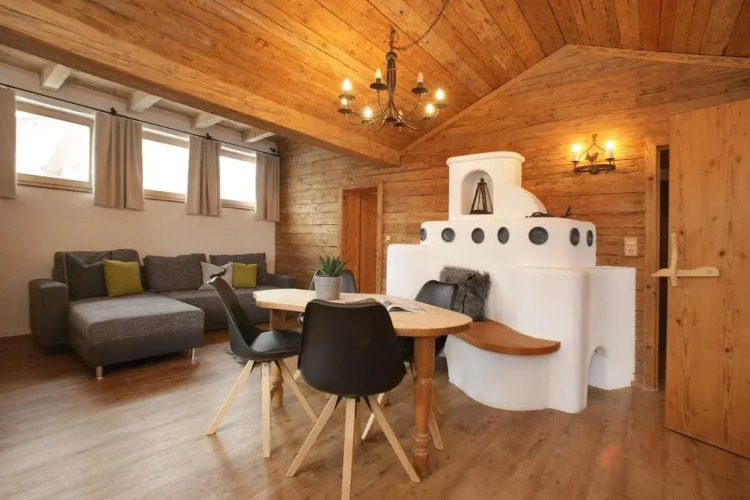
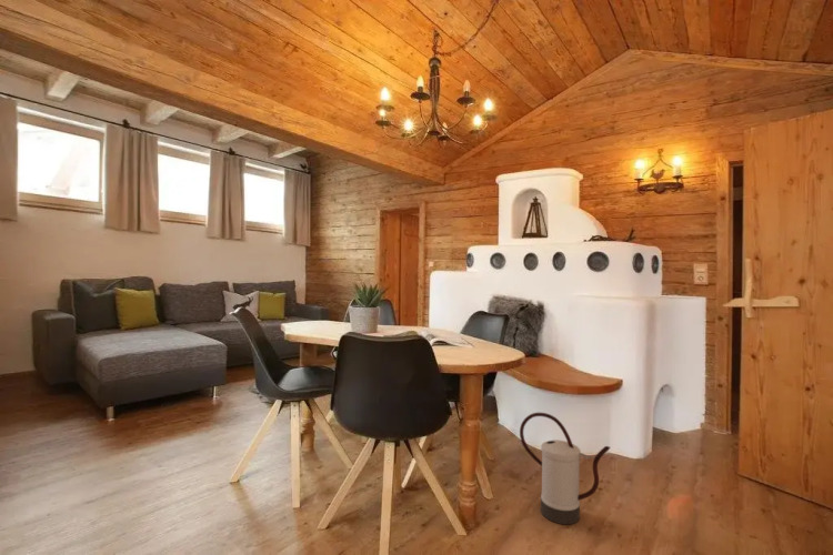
+ watering can (562, 465)
